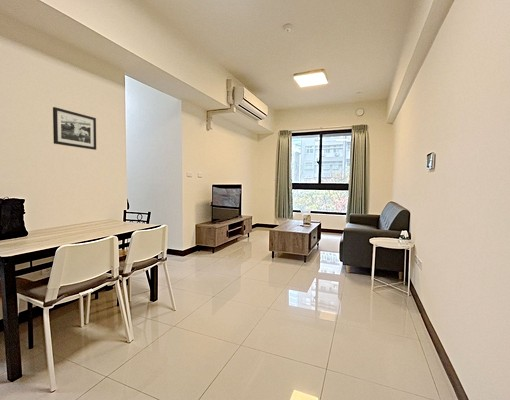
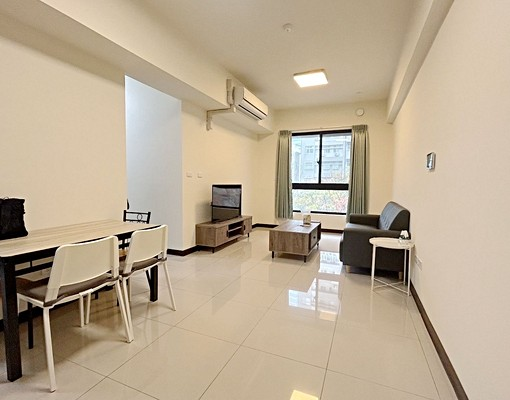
- picture frame (76, 130)
